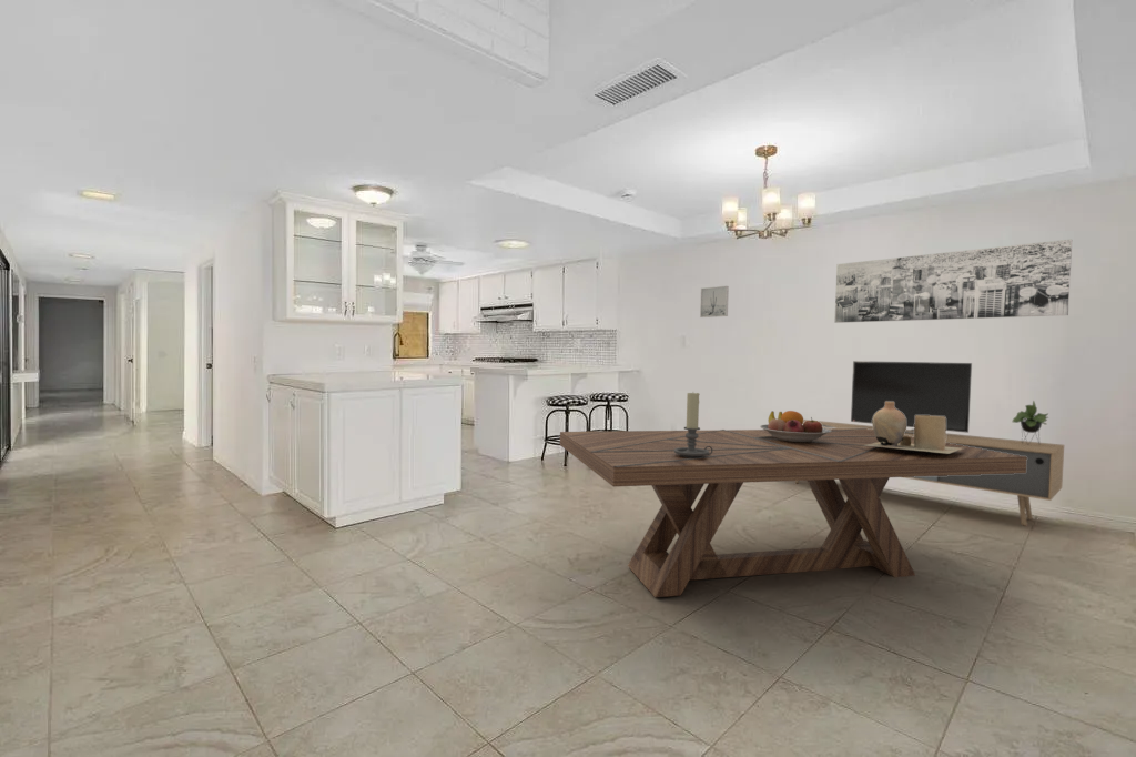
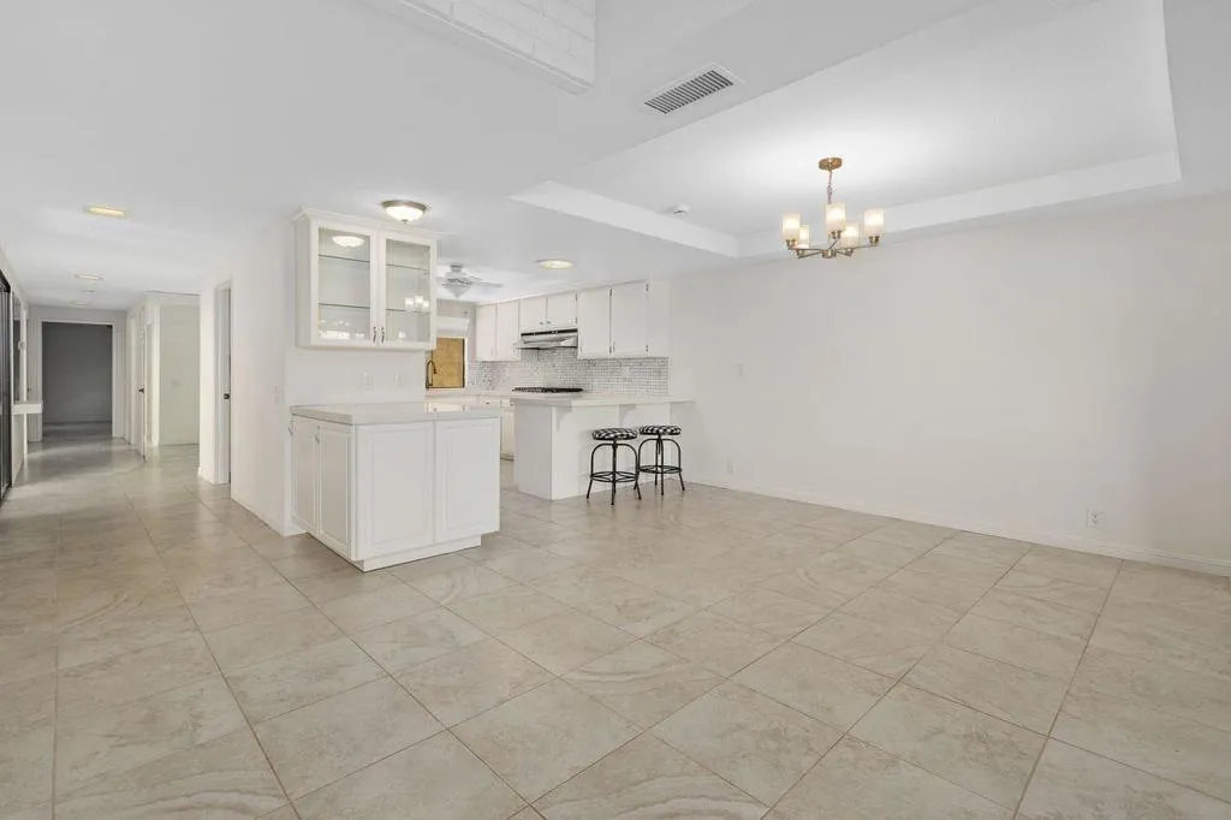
- candle holder (694, 422)
- vase (914, 425)
- media console (904, 432)
- wall art (713, 302)
- fruit bowl (794, 425)
- wall art (937, 286)
- dining table (769, 481)
